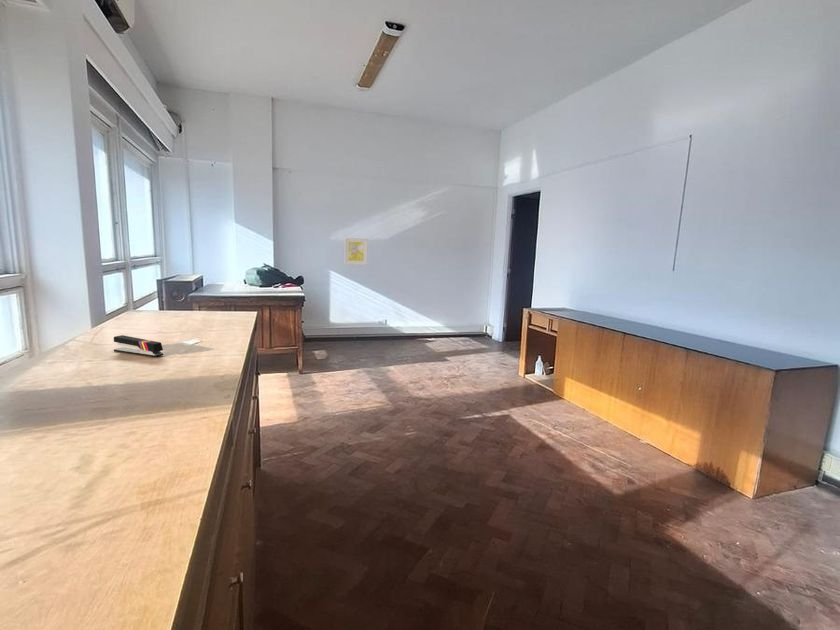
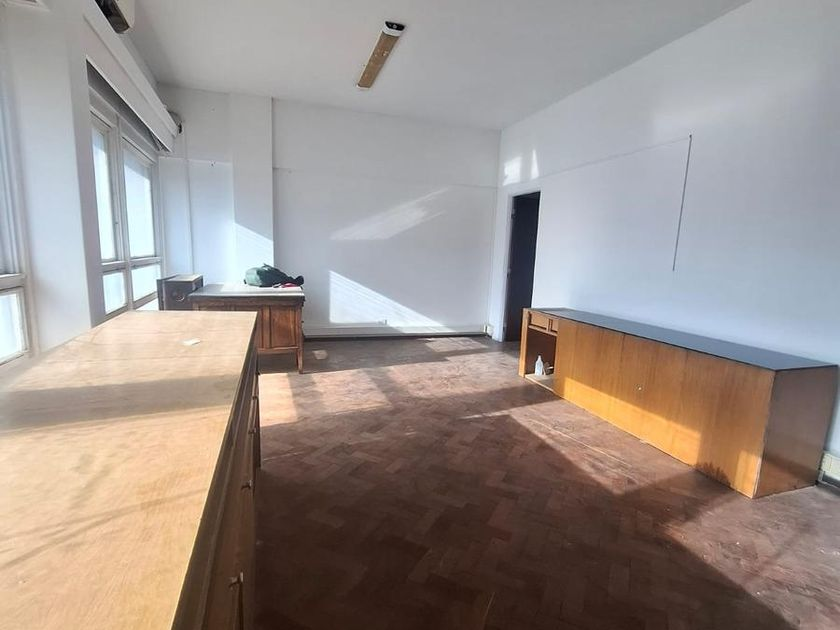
- stapler (138, 345)
- wall art (355, 251)
